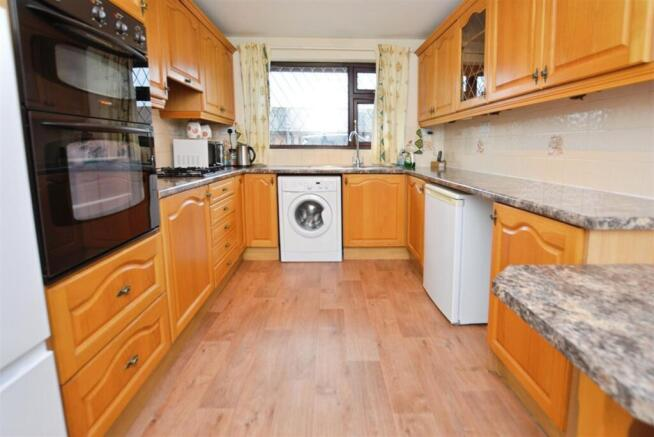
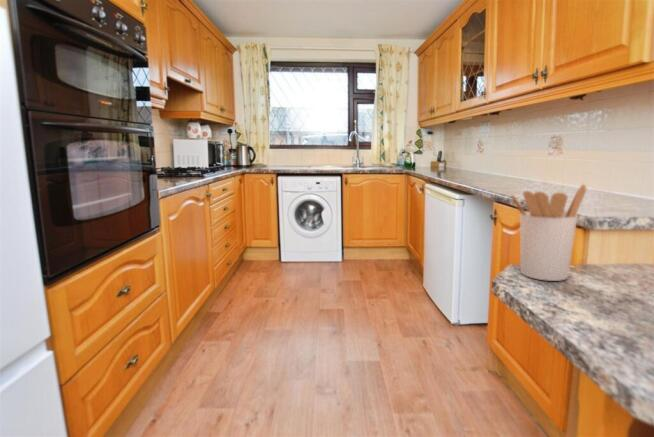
+ utensil holder (545, 232)
